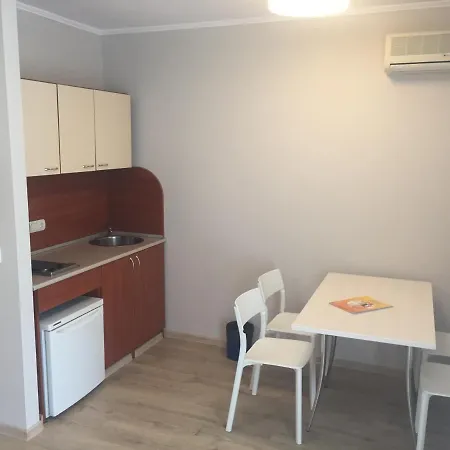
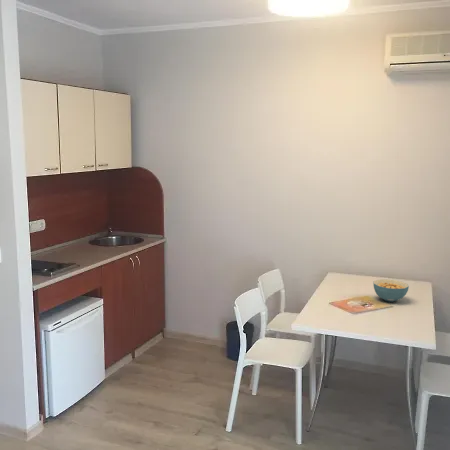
+ cereal bowl (390, 292)
